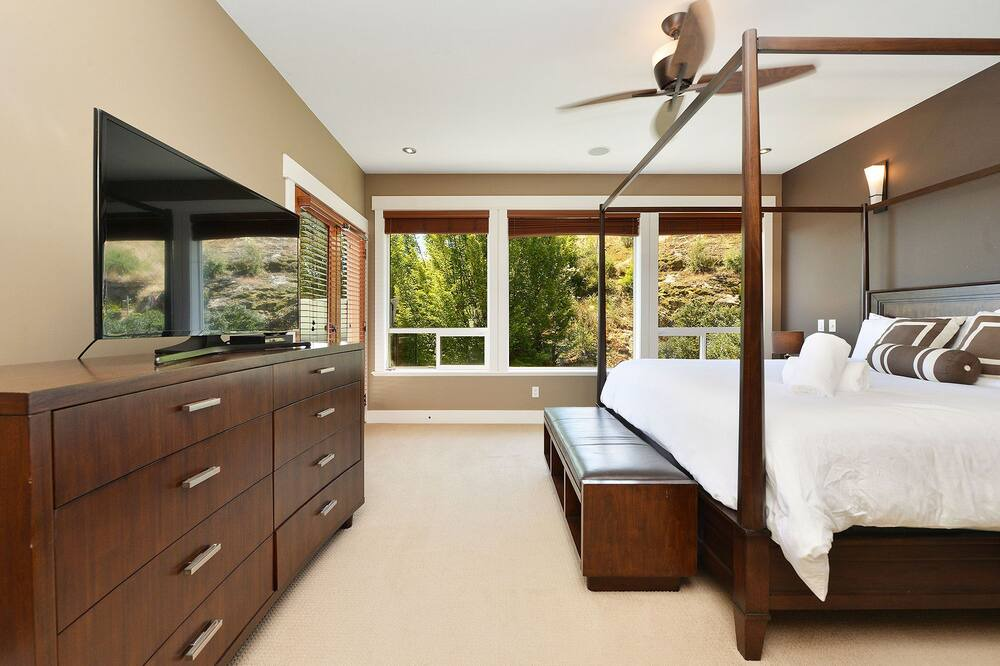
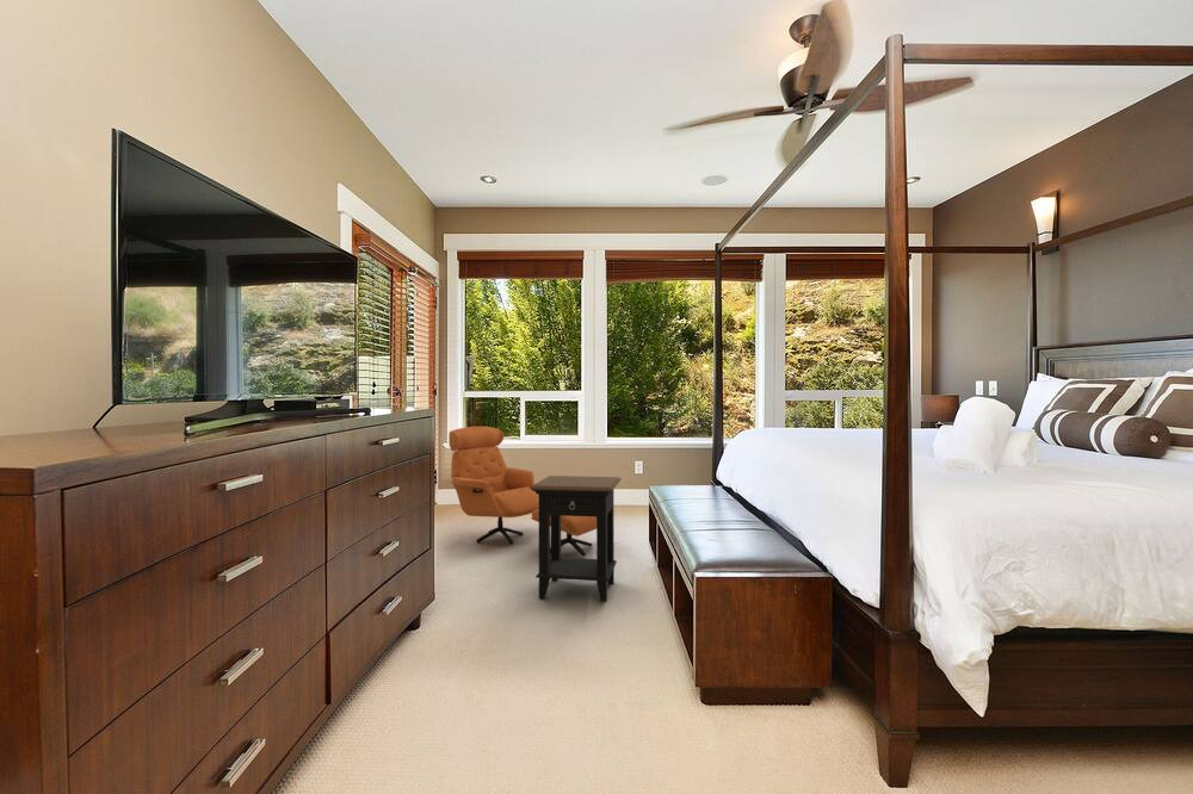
+ armchair (524, 485)
+ side table (560, 535)
